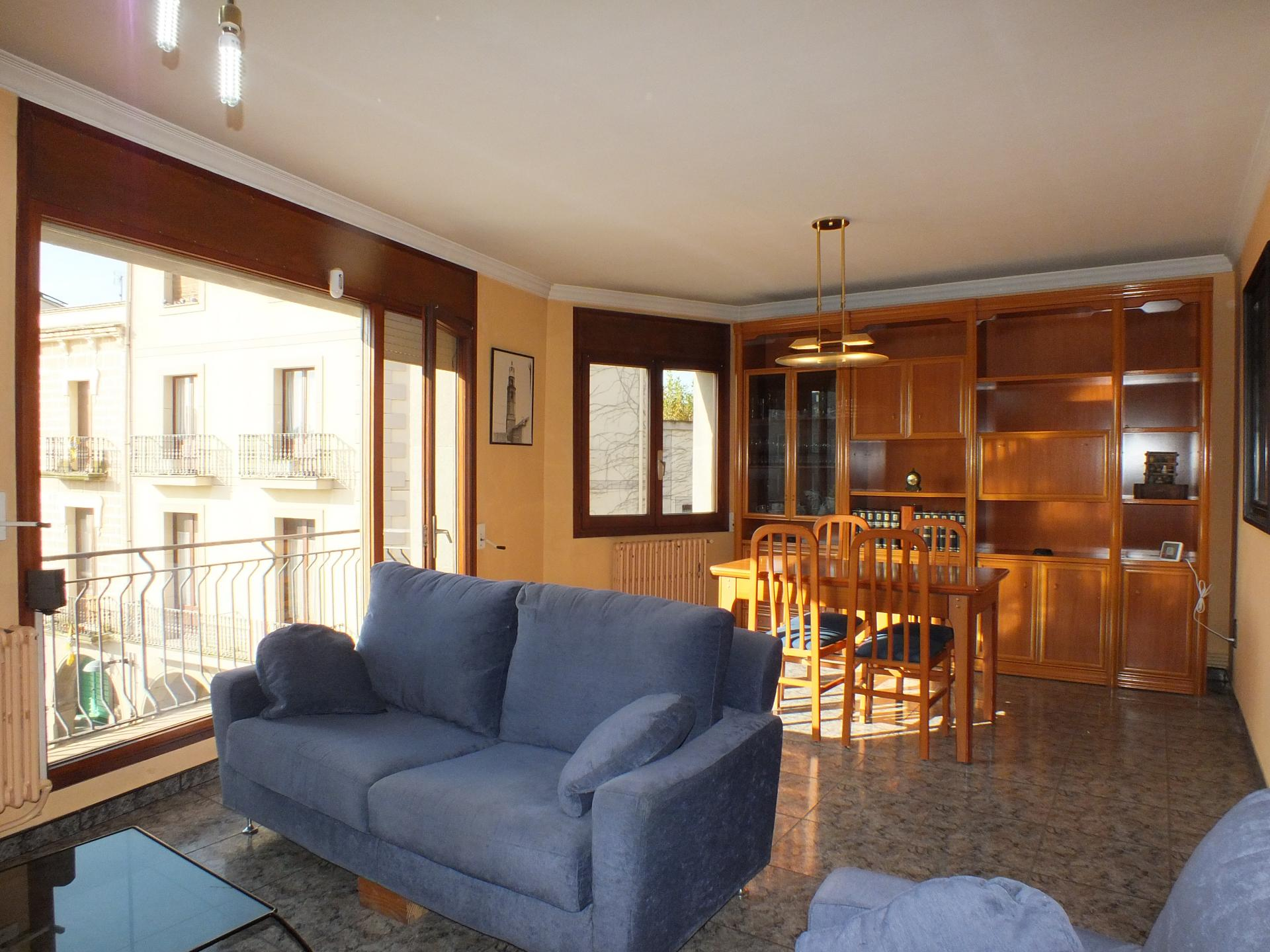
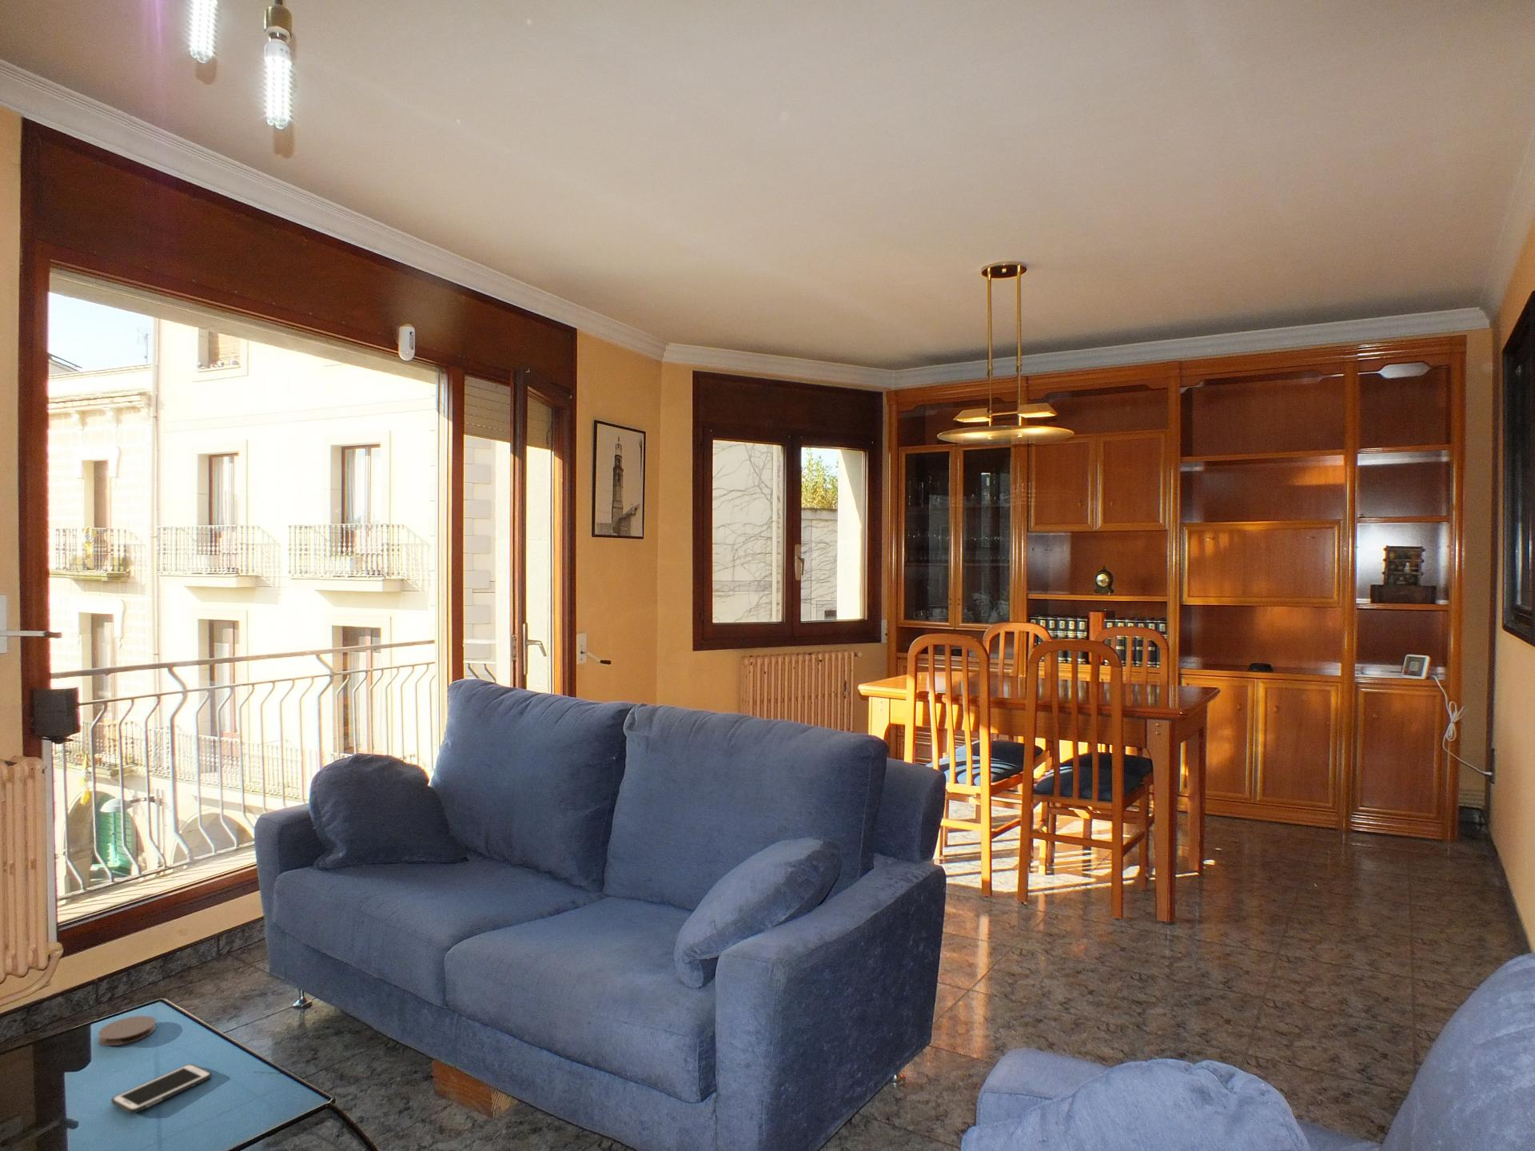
+ cell phone (162, 1088)
+ coaster (127, 1030)
